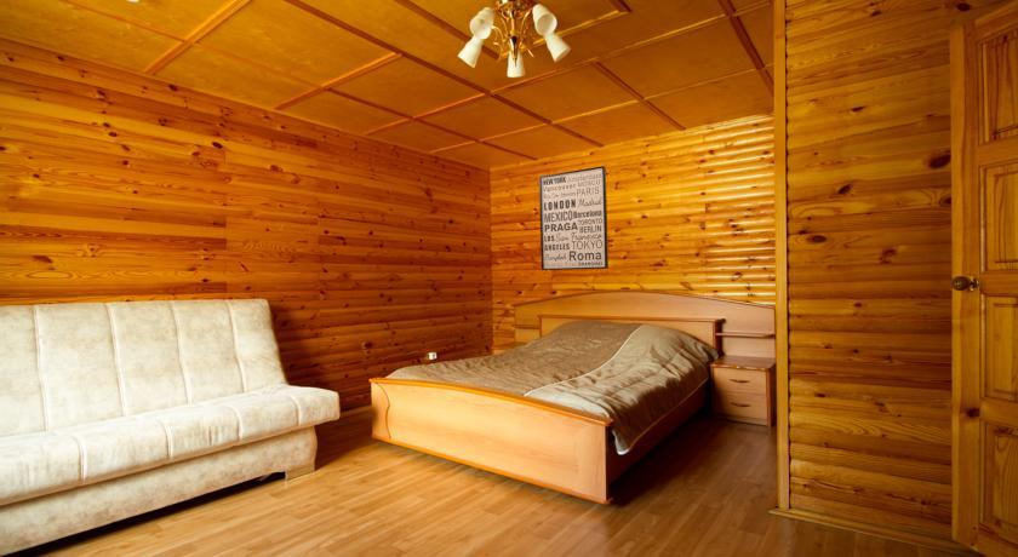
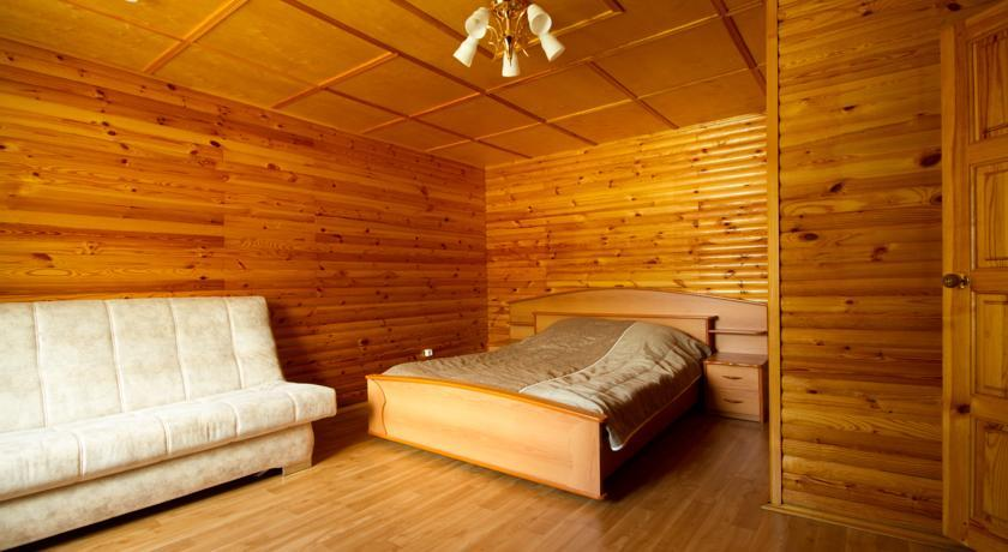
- wall art (572, 220)
